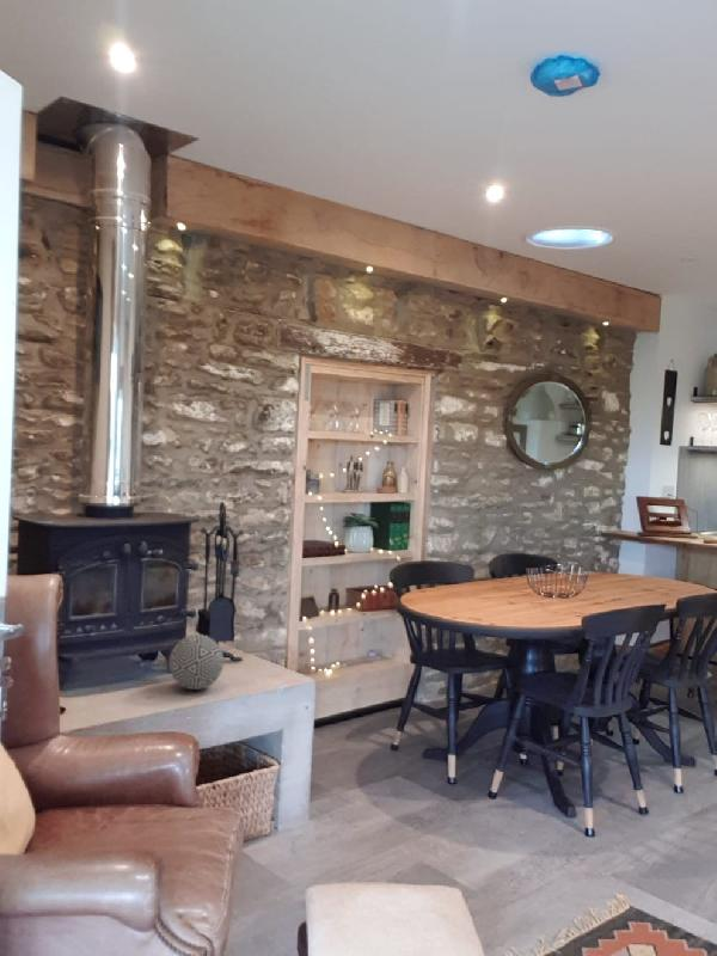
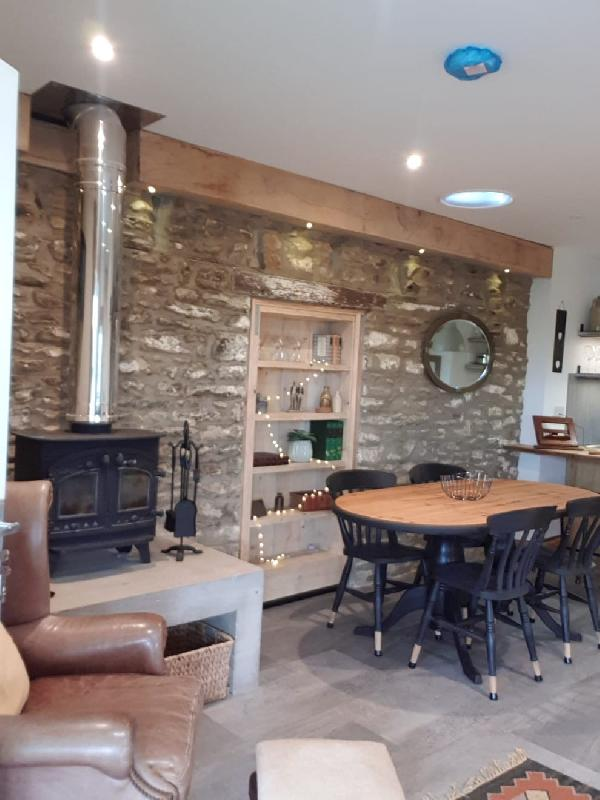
- decorative ball (196, 661)
